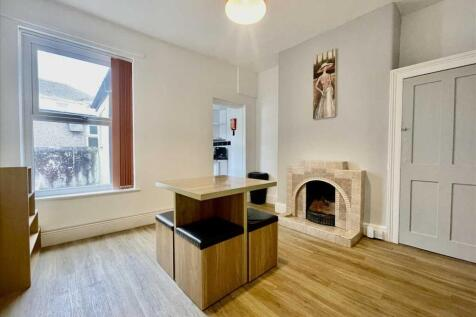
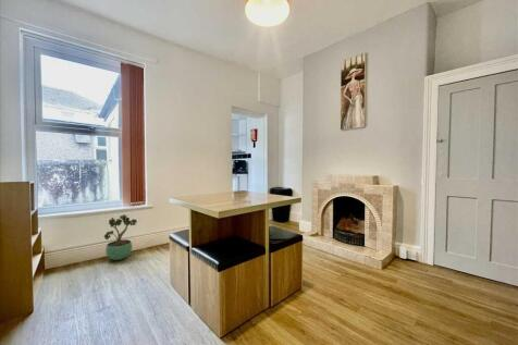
+ potted plant (120, 236)
